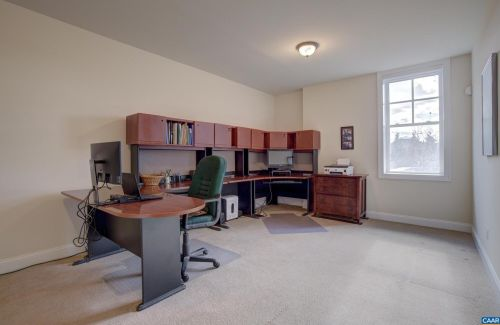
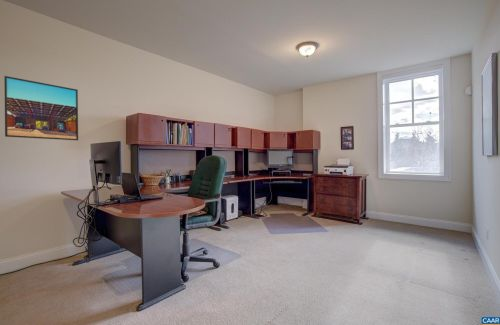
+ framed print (44, 111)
